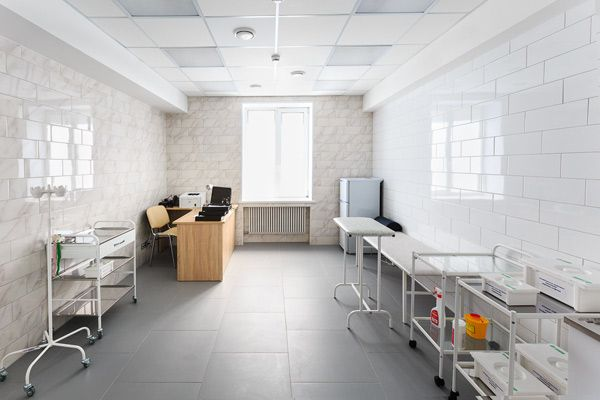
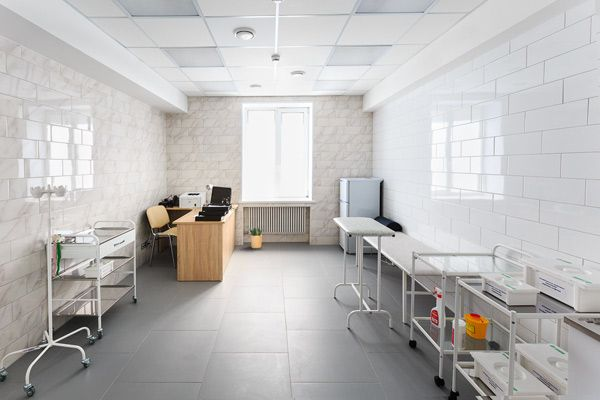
+ potted plant (256, 237)
